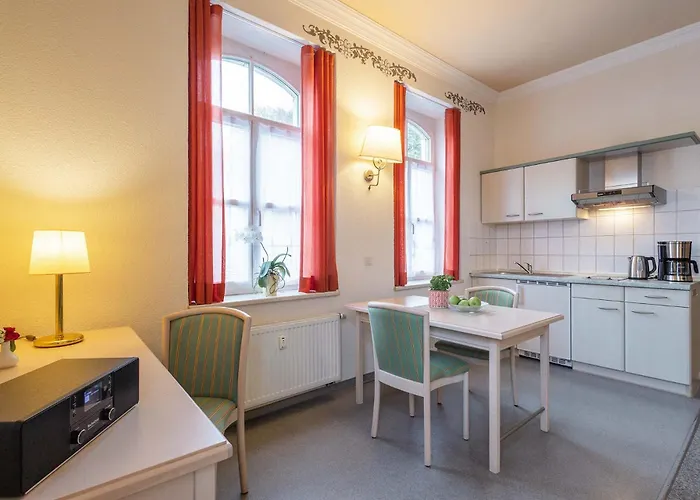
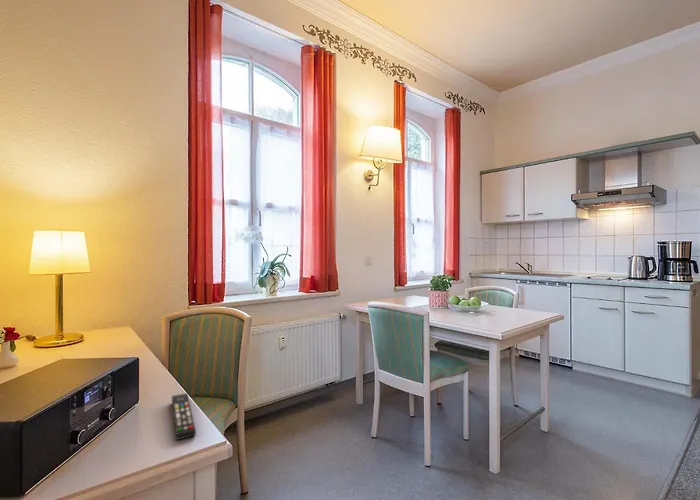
+ remote control (182, 413)
